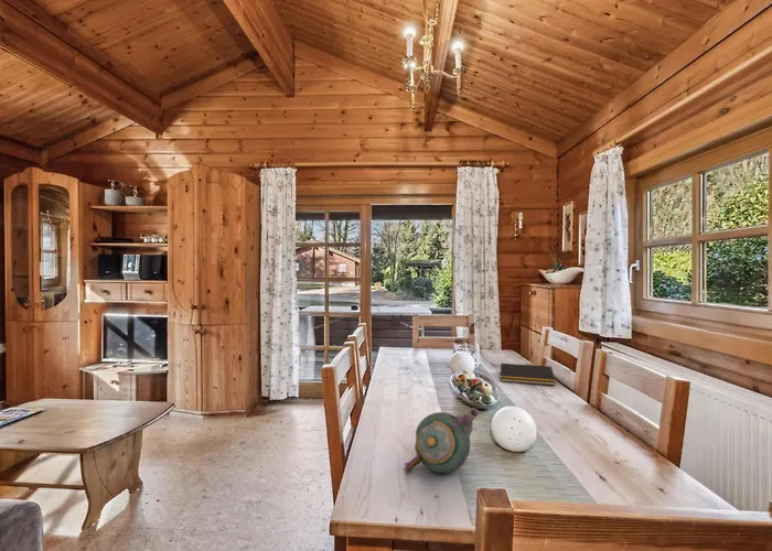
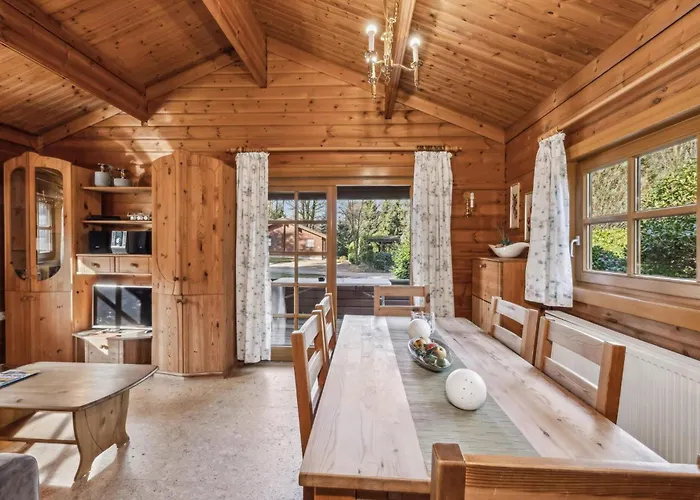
- teapot (442, 439)
- notepad (526, 374)
